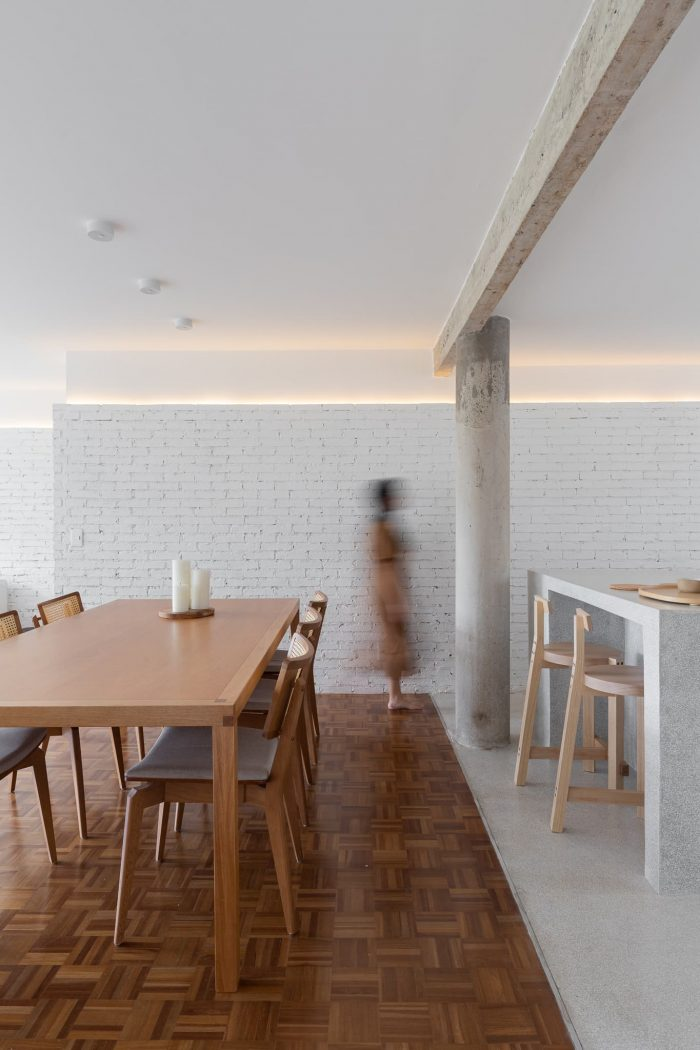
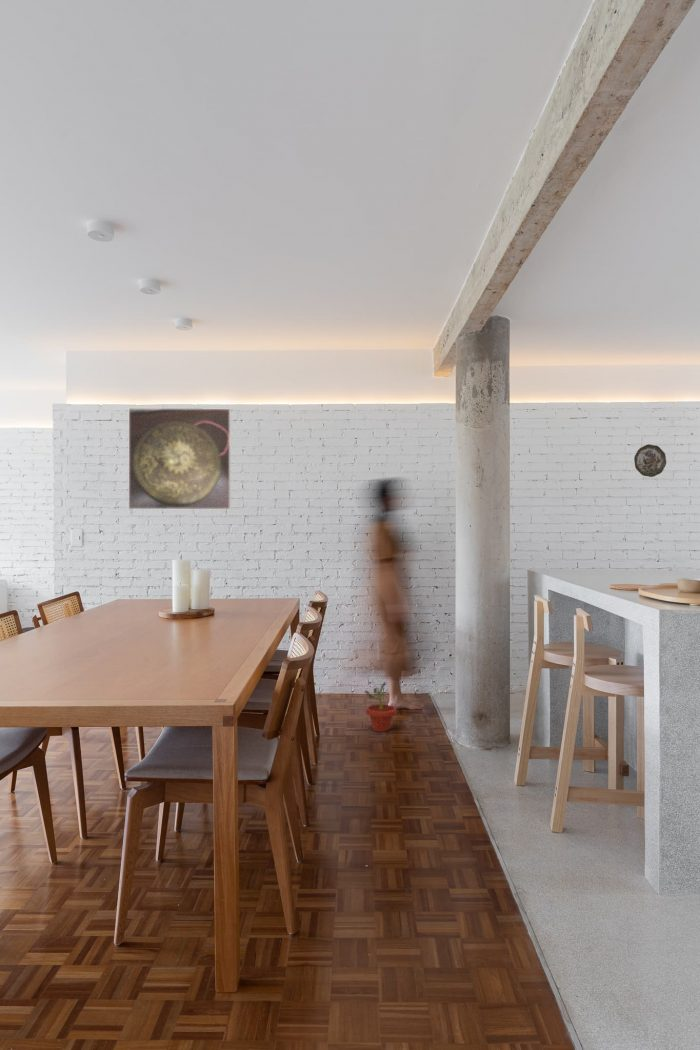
+ potted plant (380, 705)
+ decorative plate (649, 460)
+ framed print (179, 458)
